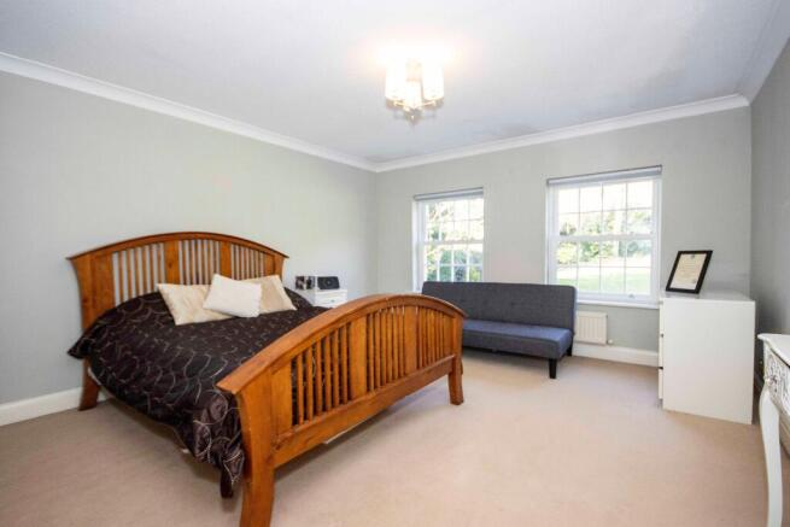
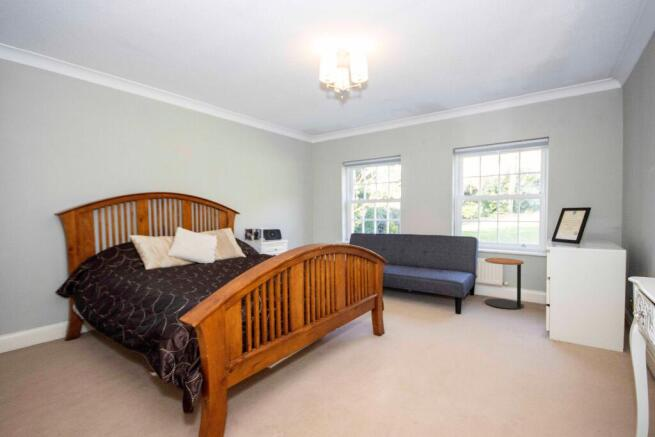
+ side table (517, 282)
